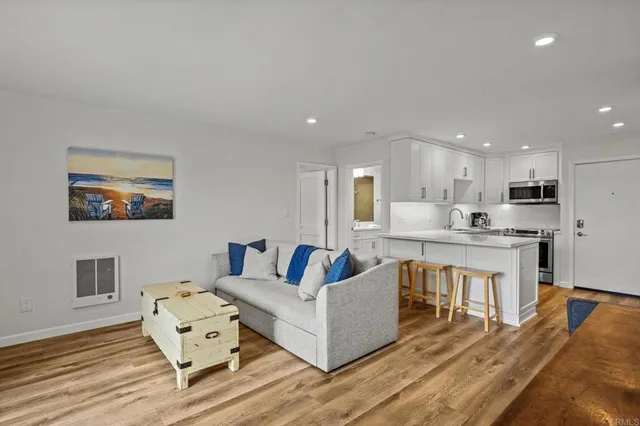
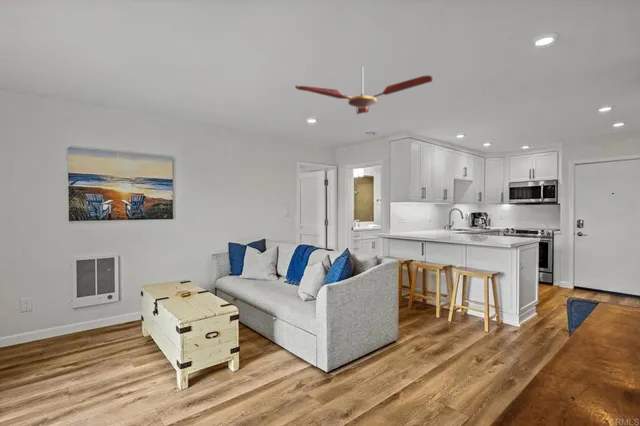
+ ceiling fan (361, 92)
